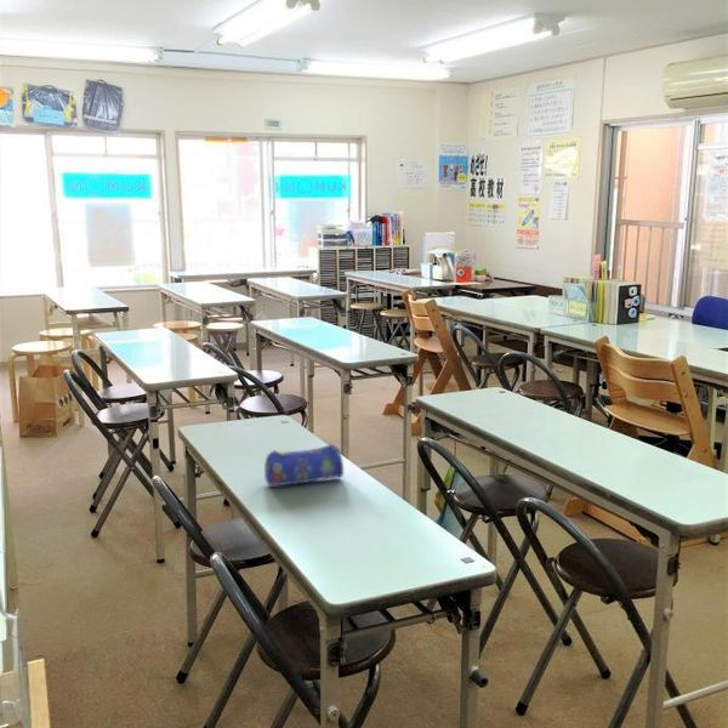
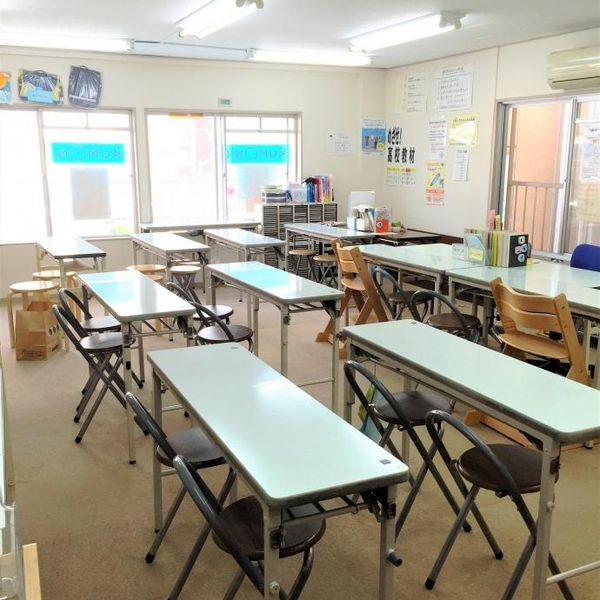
- pencil case (303, 463)
